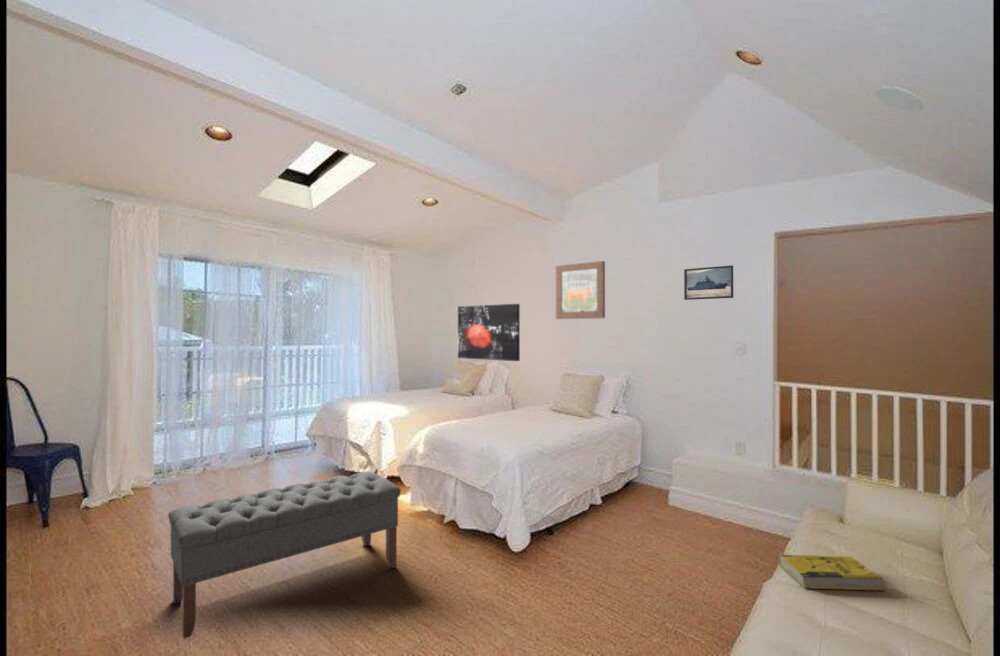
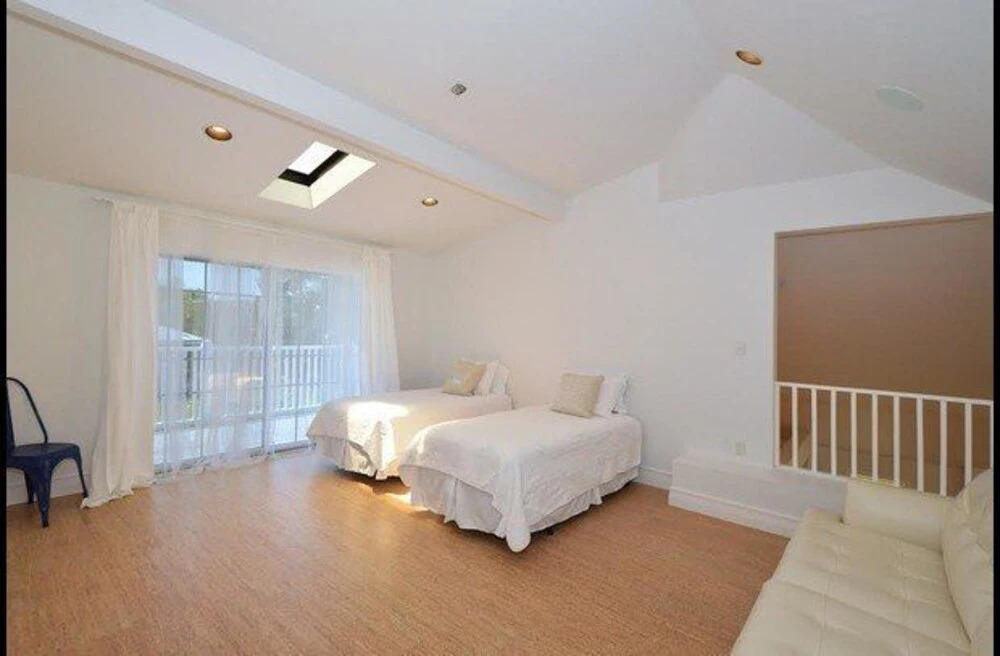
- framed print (708, 283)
- wall art (579, 291)
- book (828, 570)
- wall art (487, 332)
- bench (292, 538)
